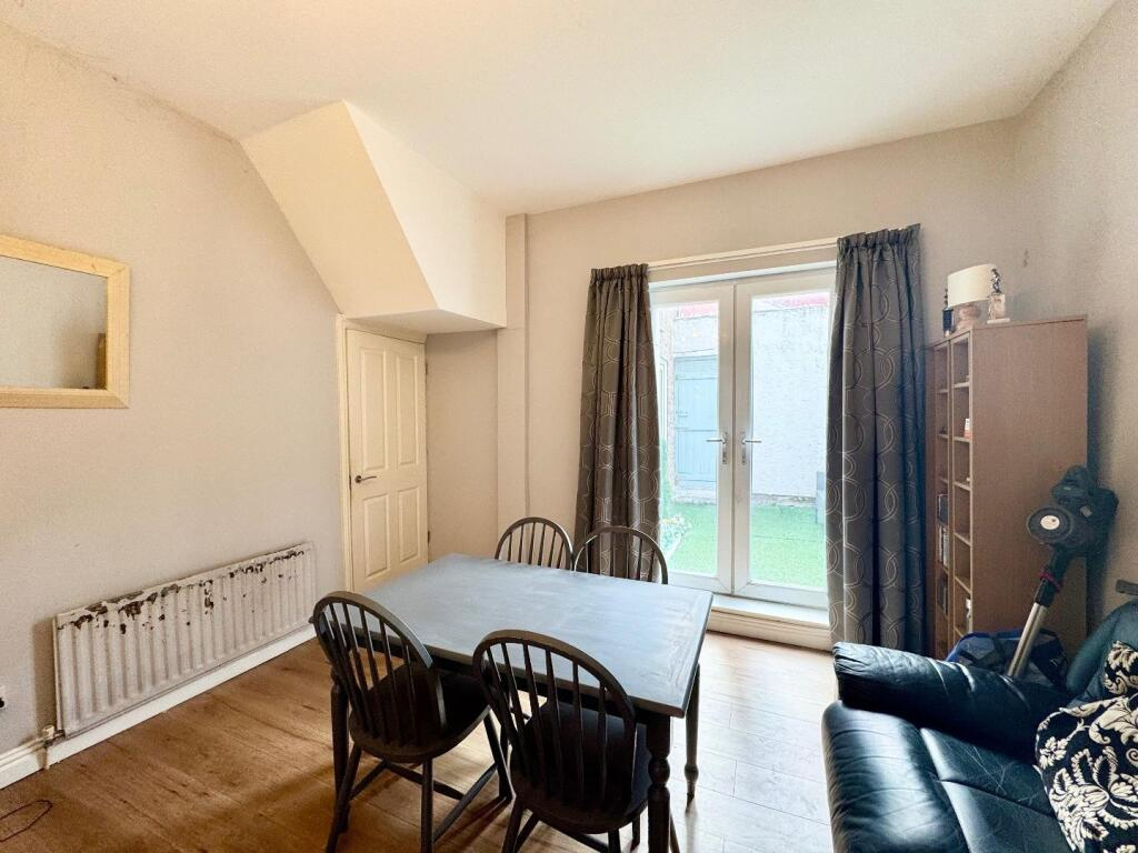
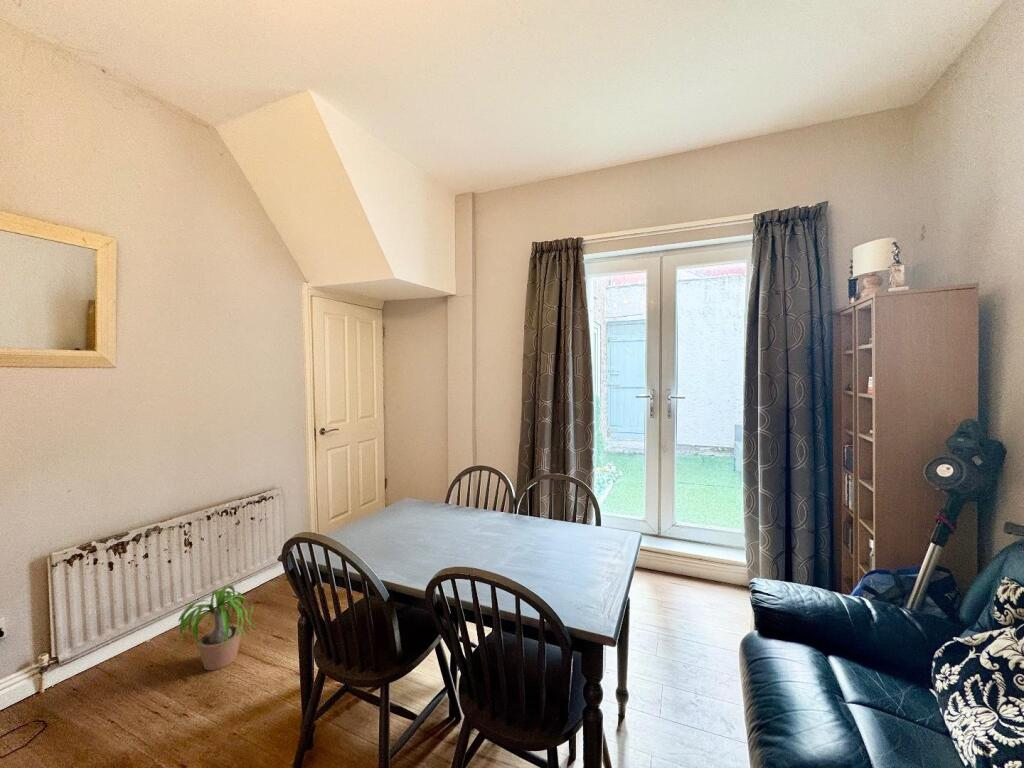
+ potted plant (219, 631)
